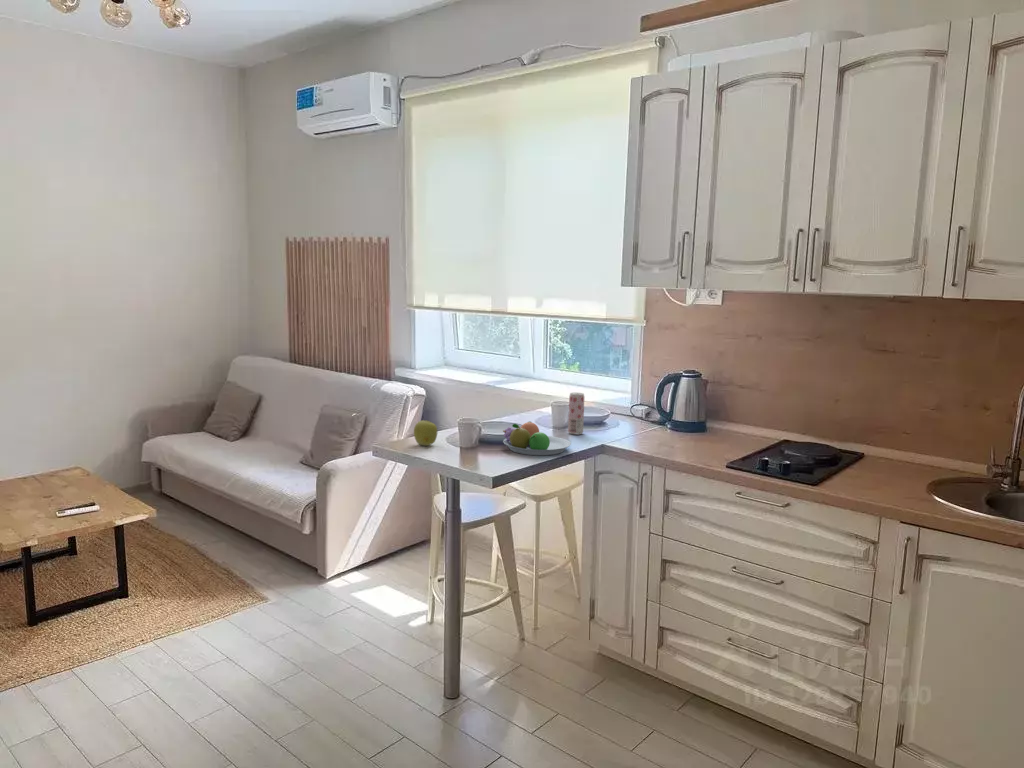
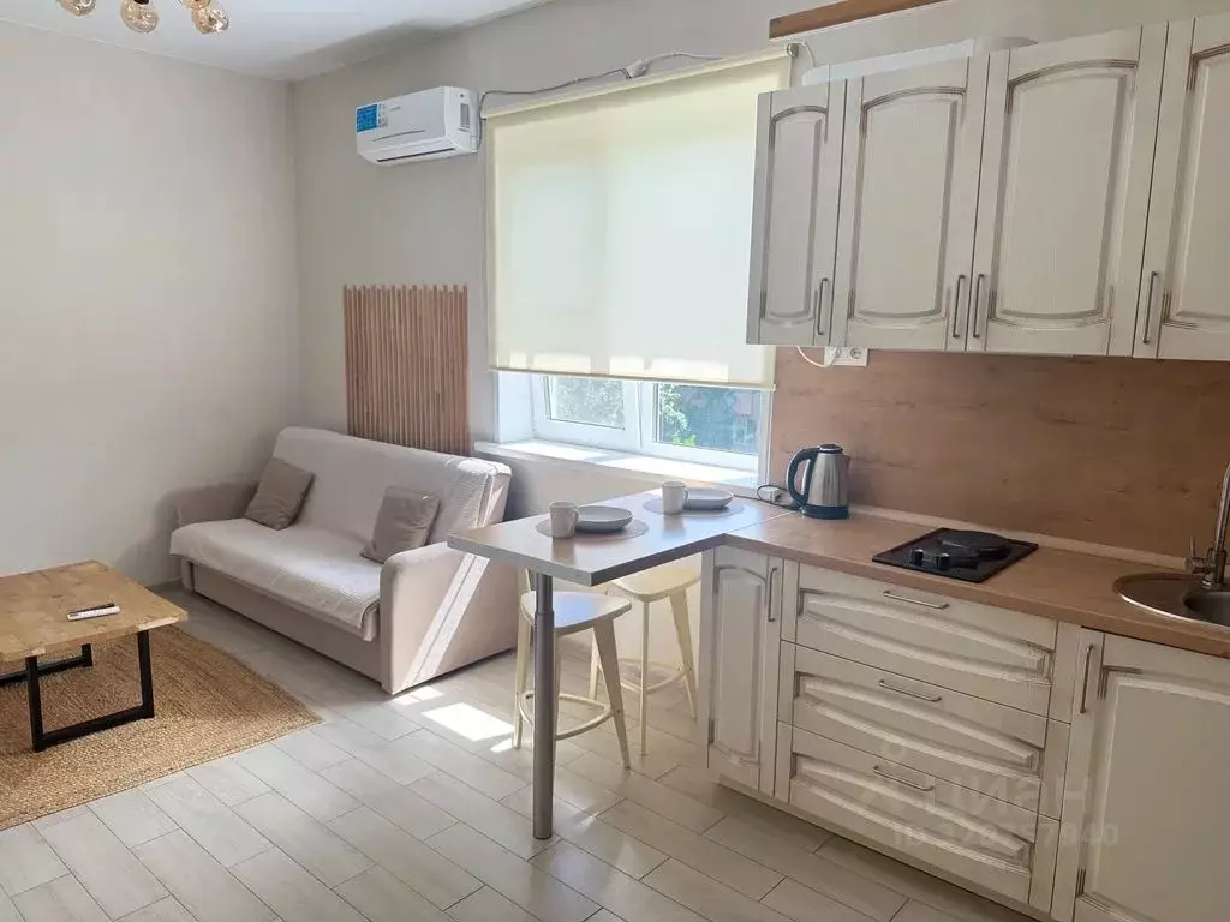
- apple (425, 430)
- beverage can (576, 413)
- fruit bowl (535, 436)
